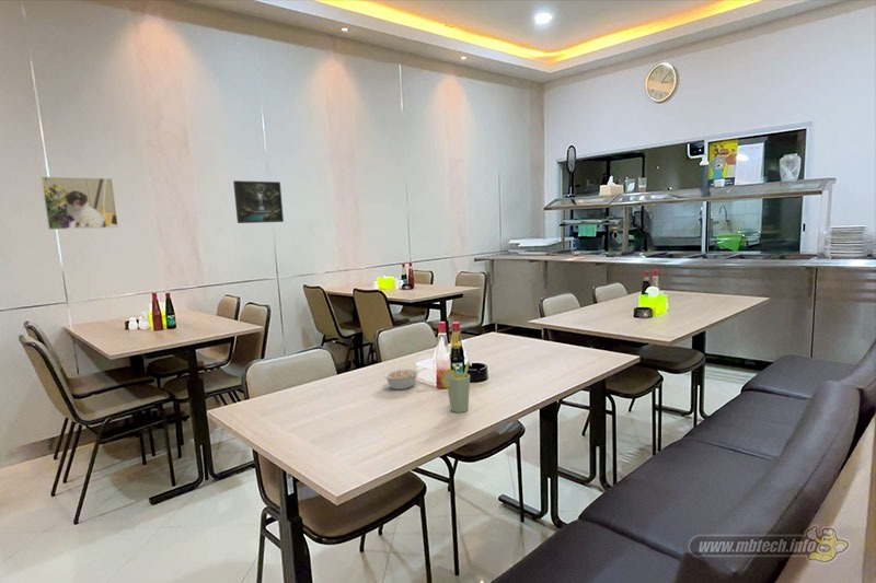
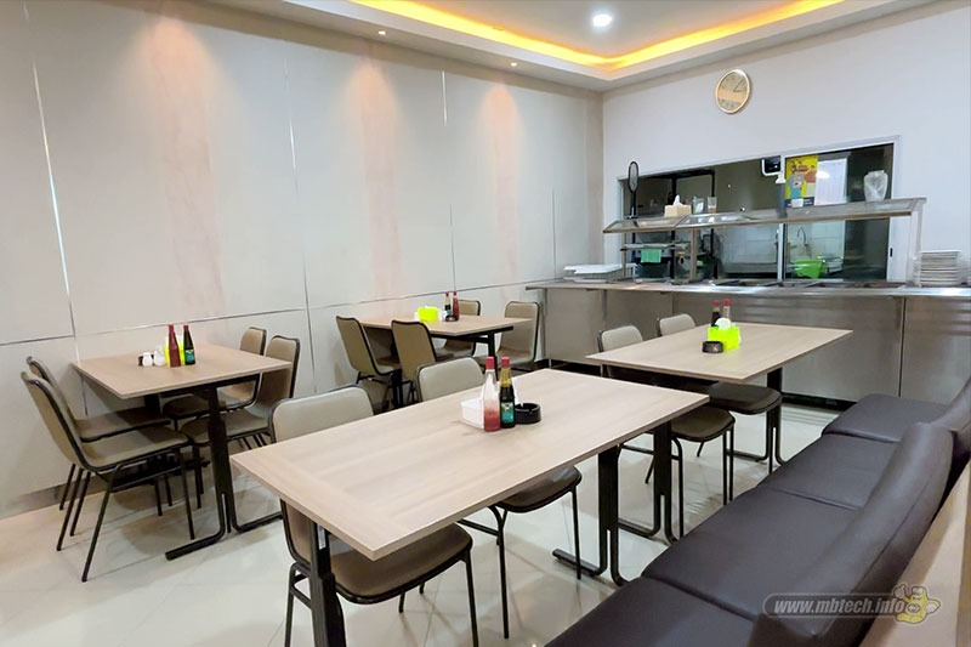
- cup (456, 387)
- legume (403, 377)
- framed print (81, 202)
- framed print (258, 201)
